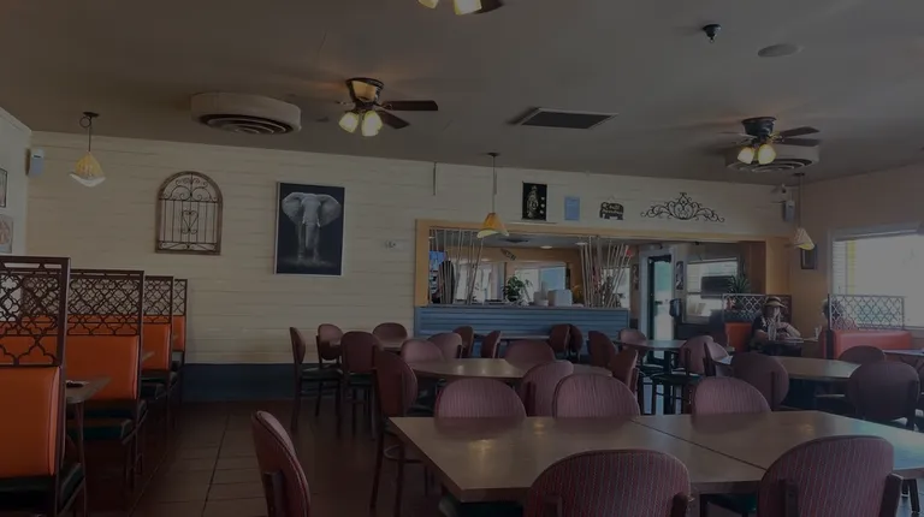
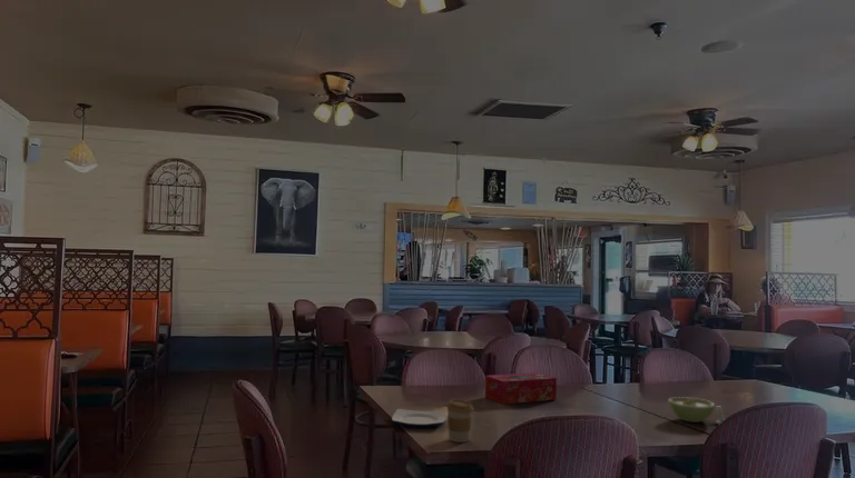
+ coffee cup (459, 420)
+ plate (419, 418)
+ tissue box (520, 387)
+ frying pan (697, 410)
